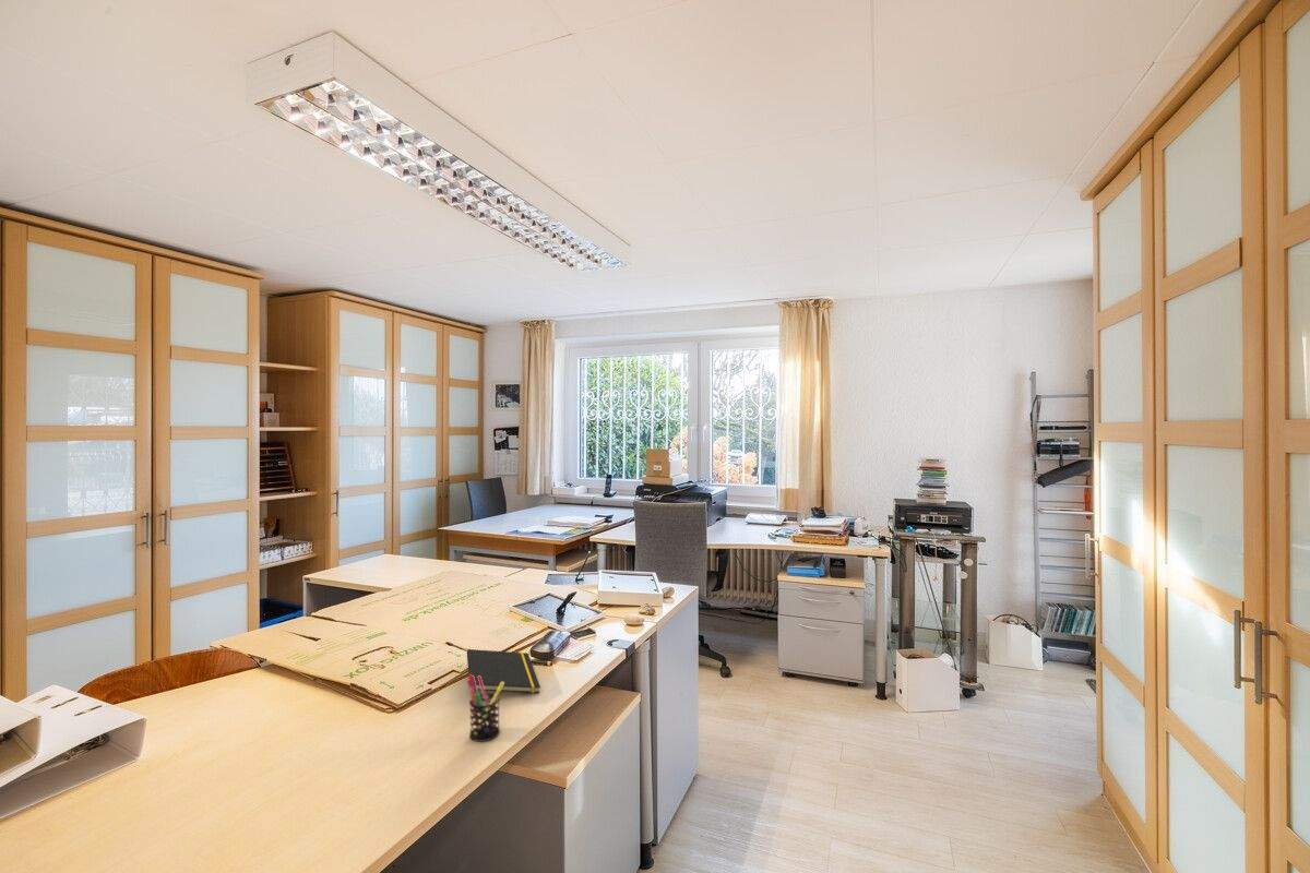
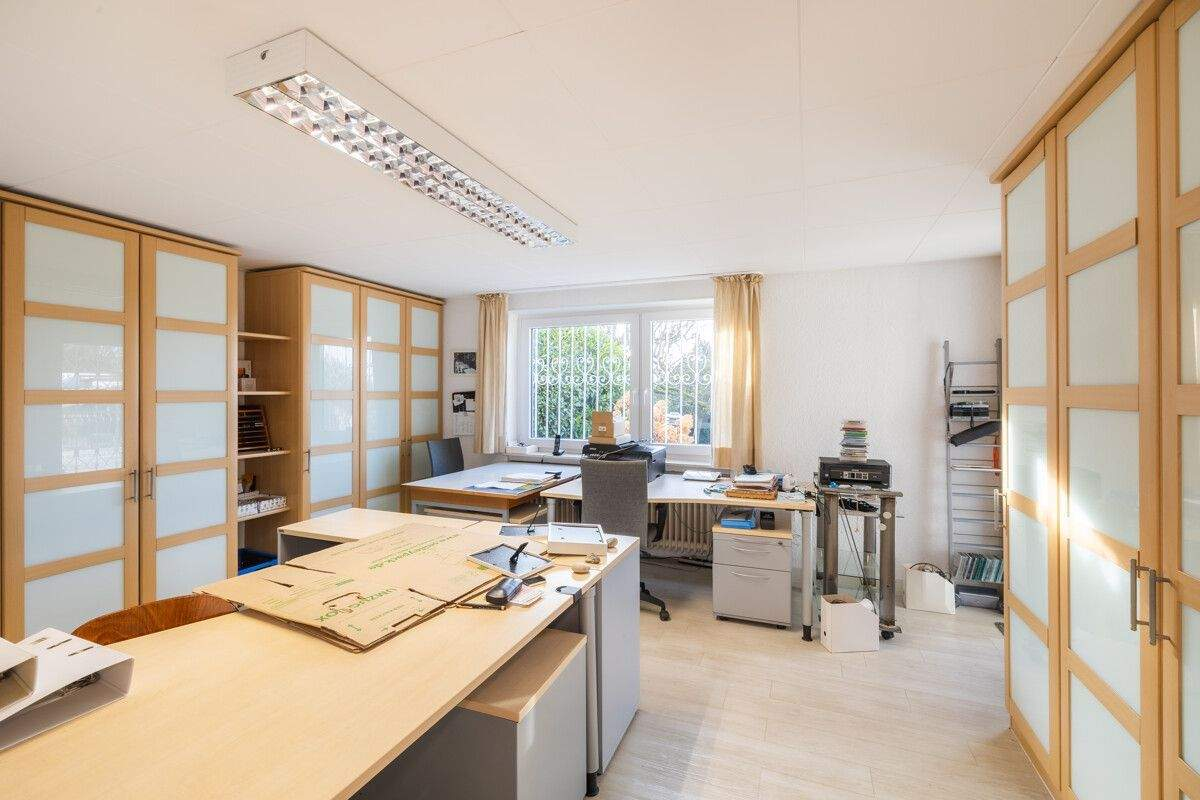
- pen holder (481, 705)
- notepad (501, 669)
